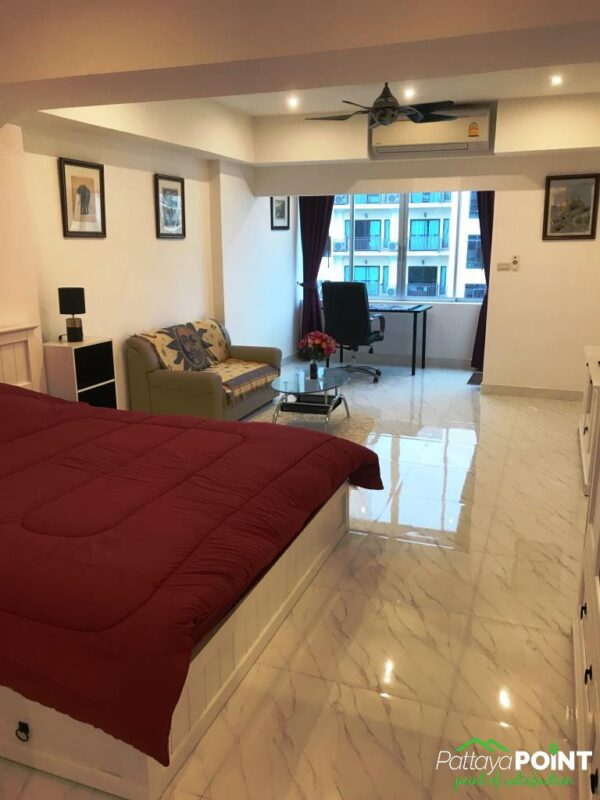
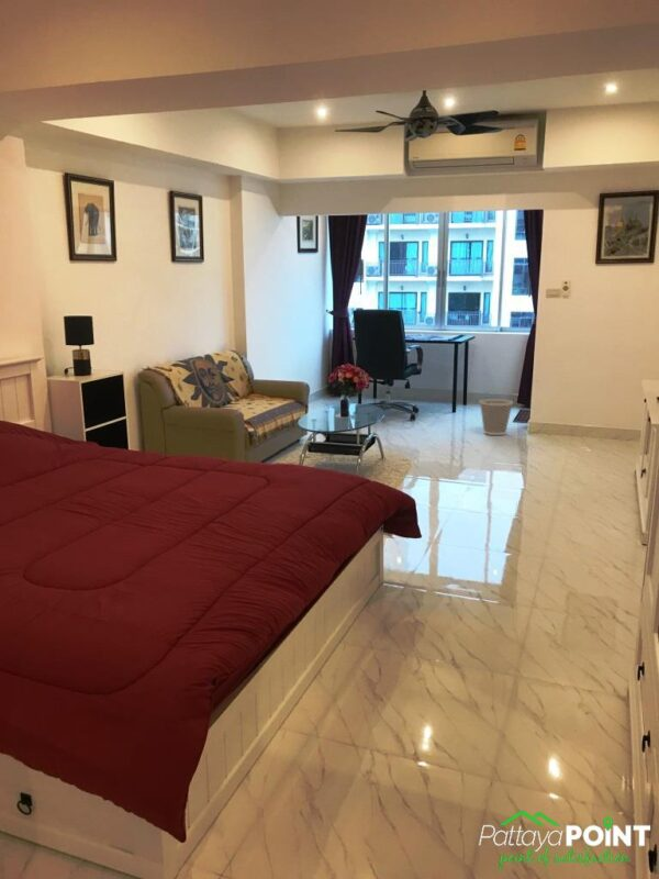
+ wastebasket (495, 416)
